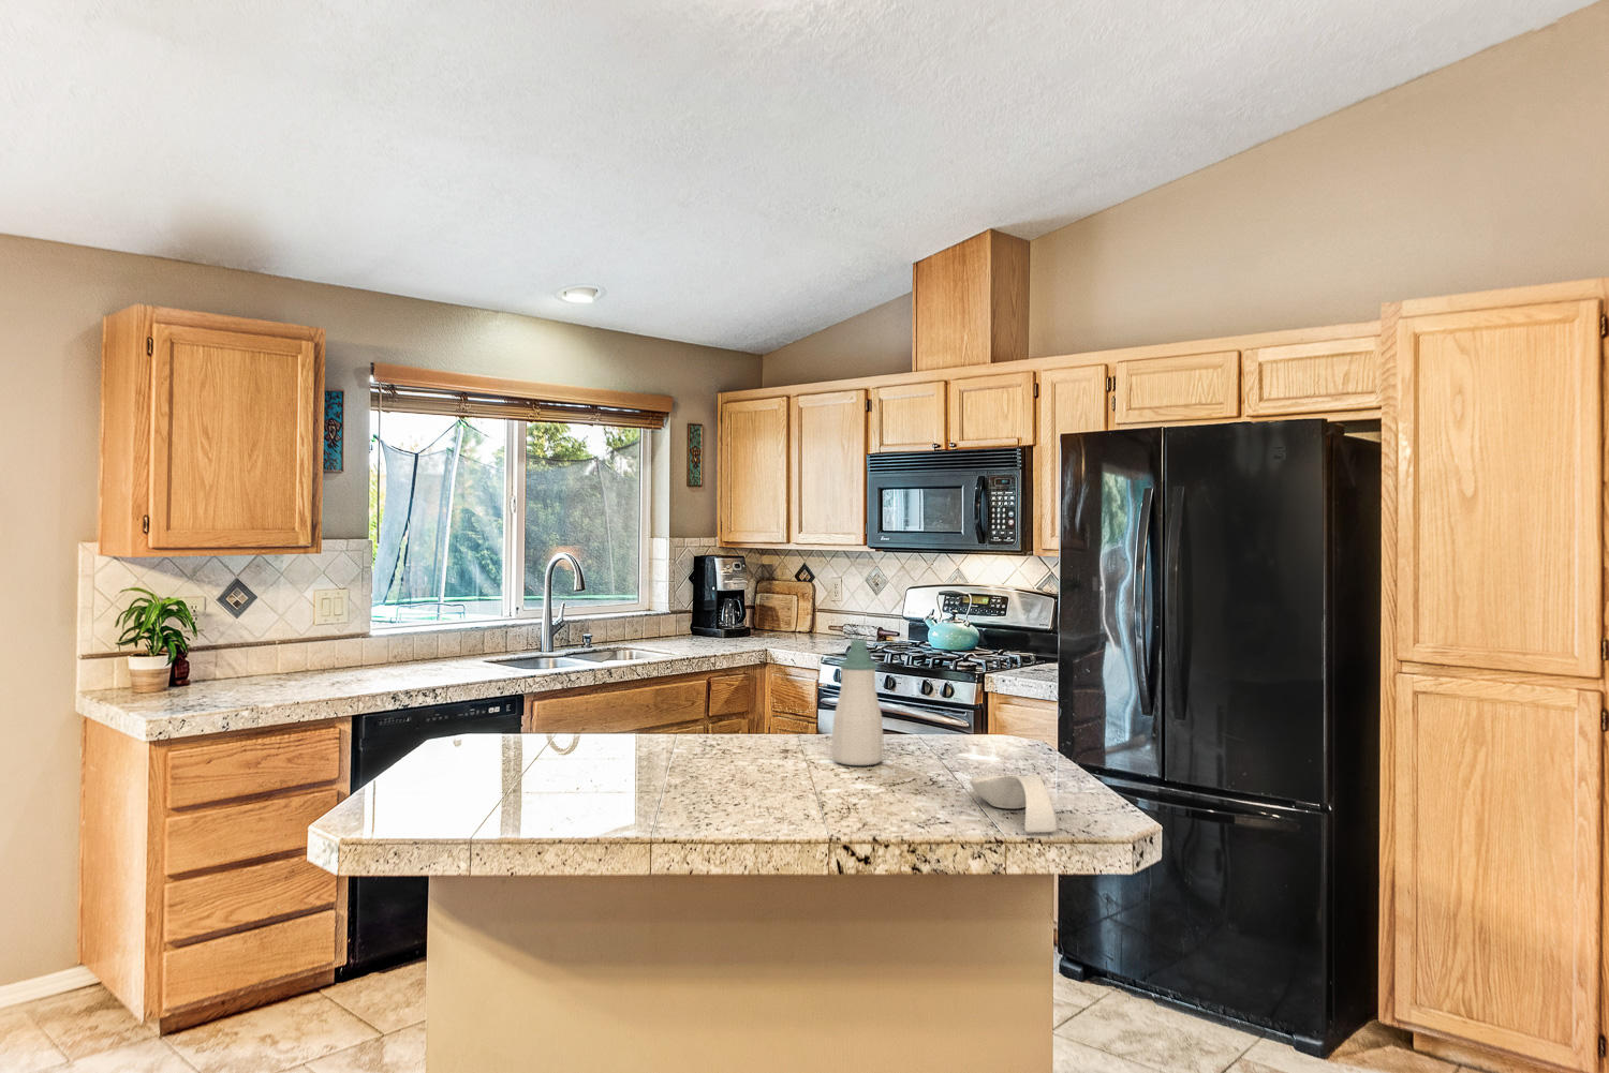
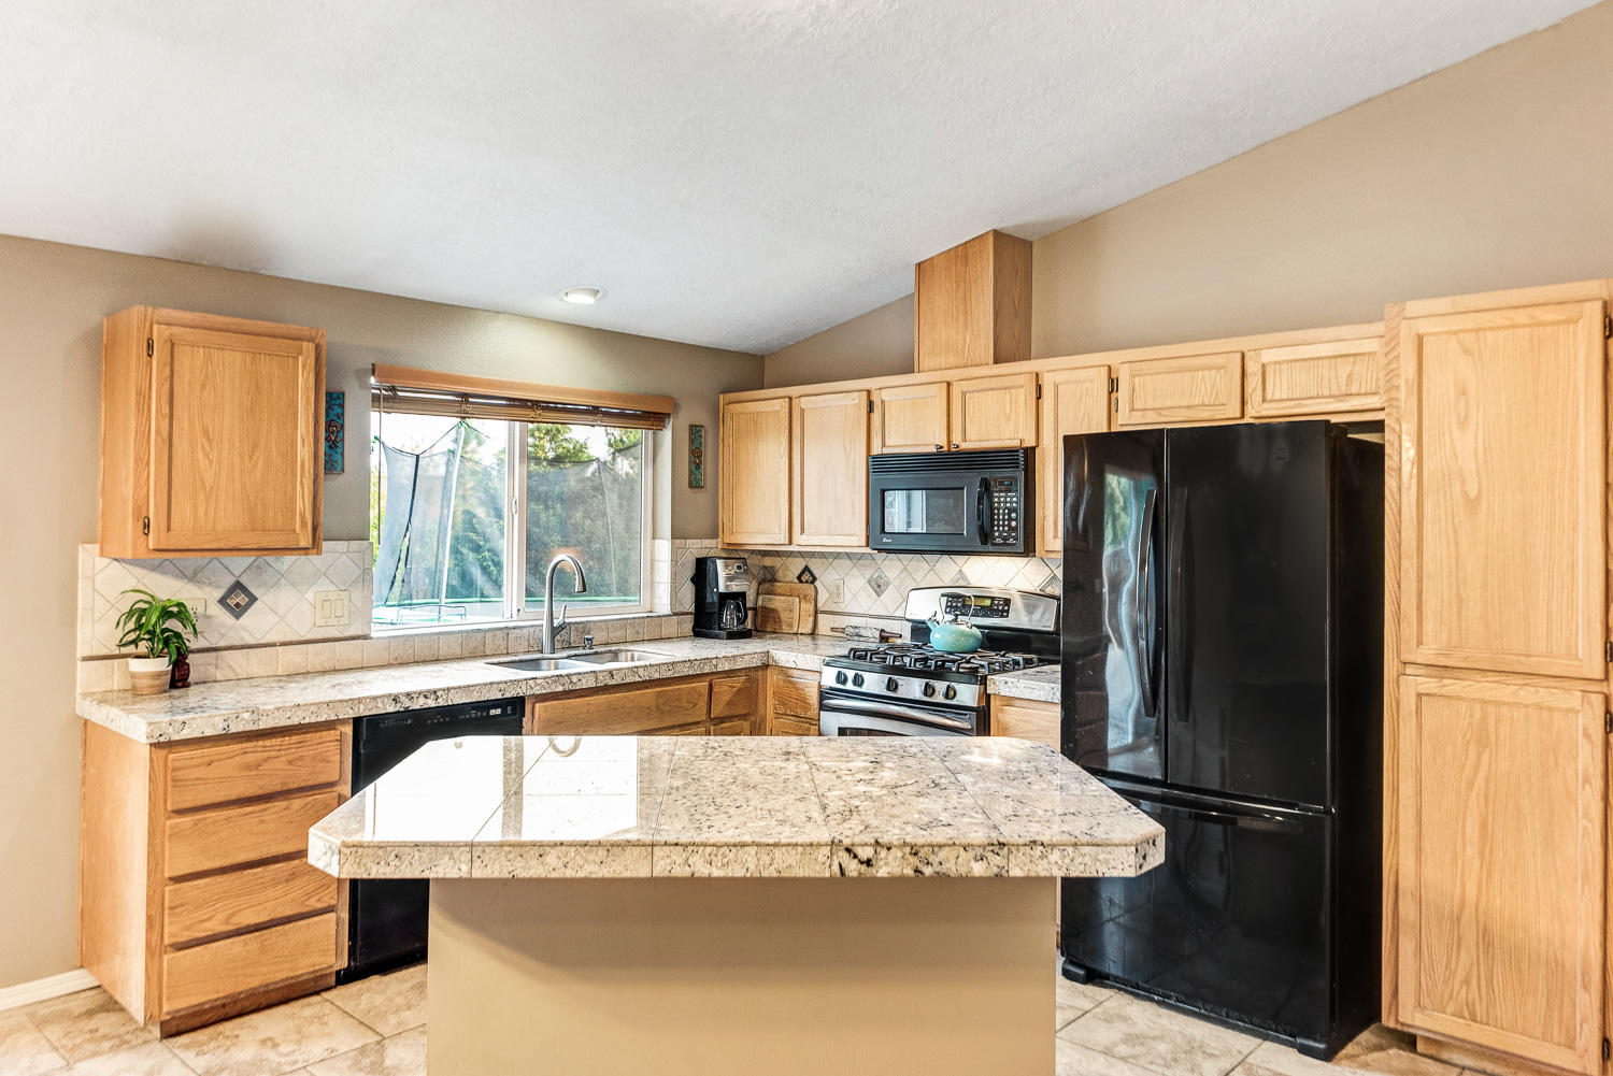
- soap bottle (857, 701)
- spoon rest (1018, 790)
